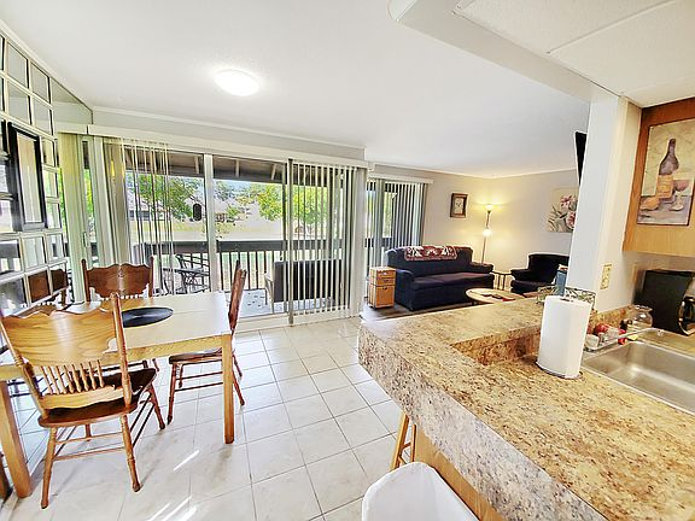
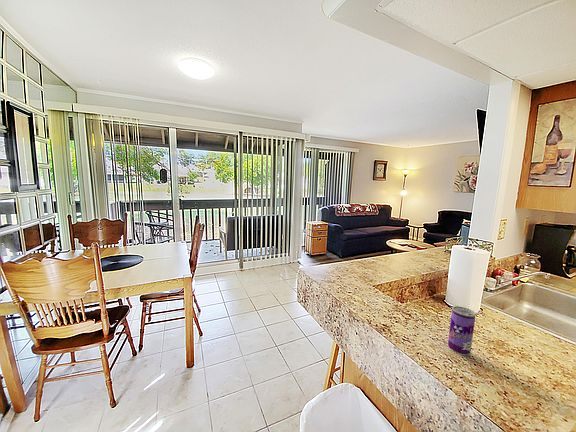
+ beverage can (461, 330)
